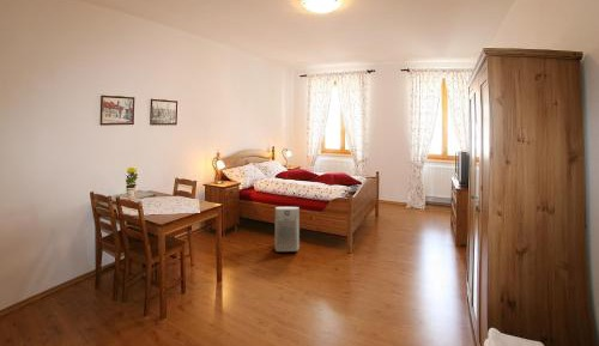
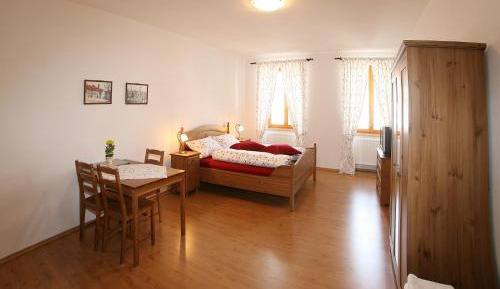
- fan (286, 227)
